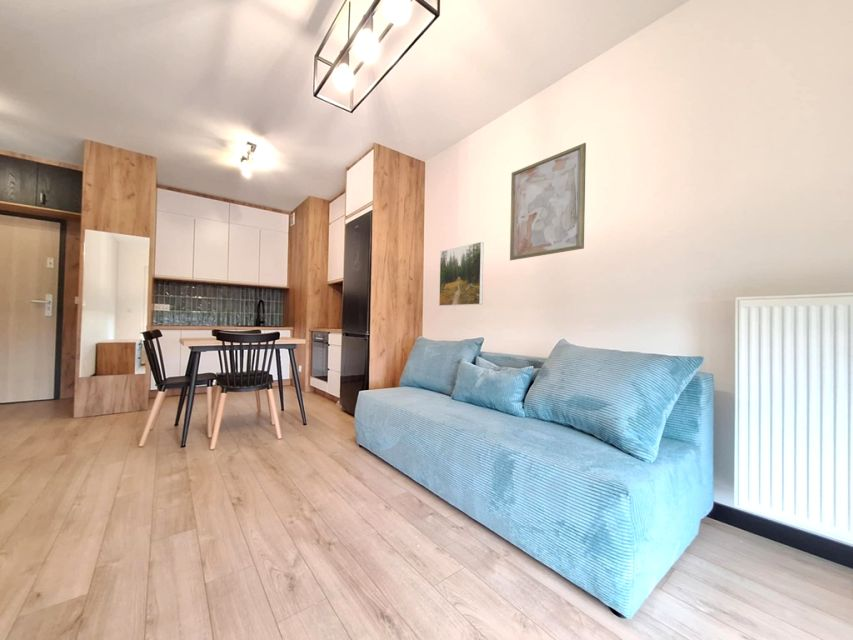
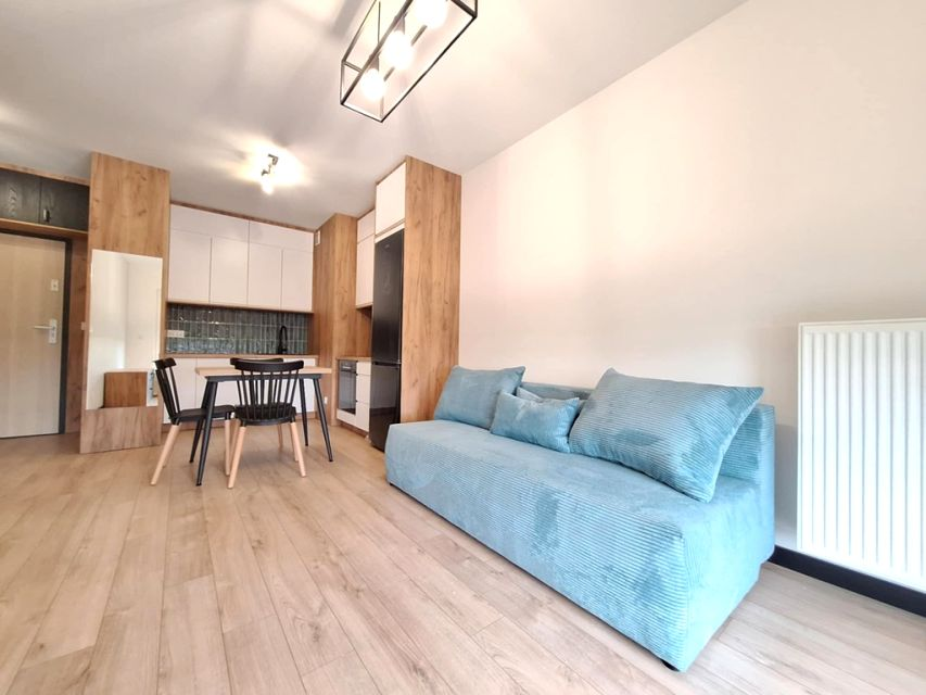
- wall art (544, 207)
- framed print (459, 276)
